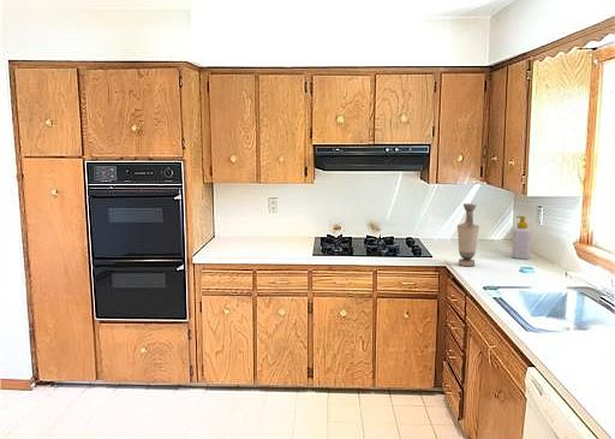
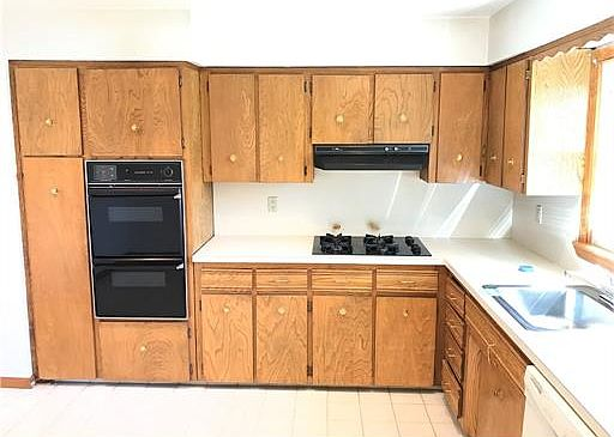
- vase (467, 235)
- soap bottle (521, 237)
